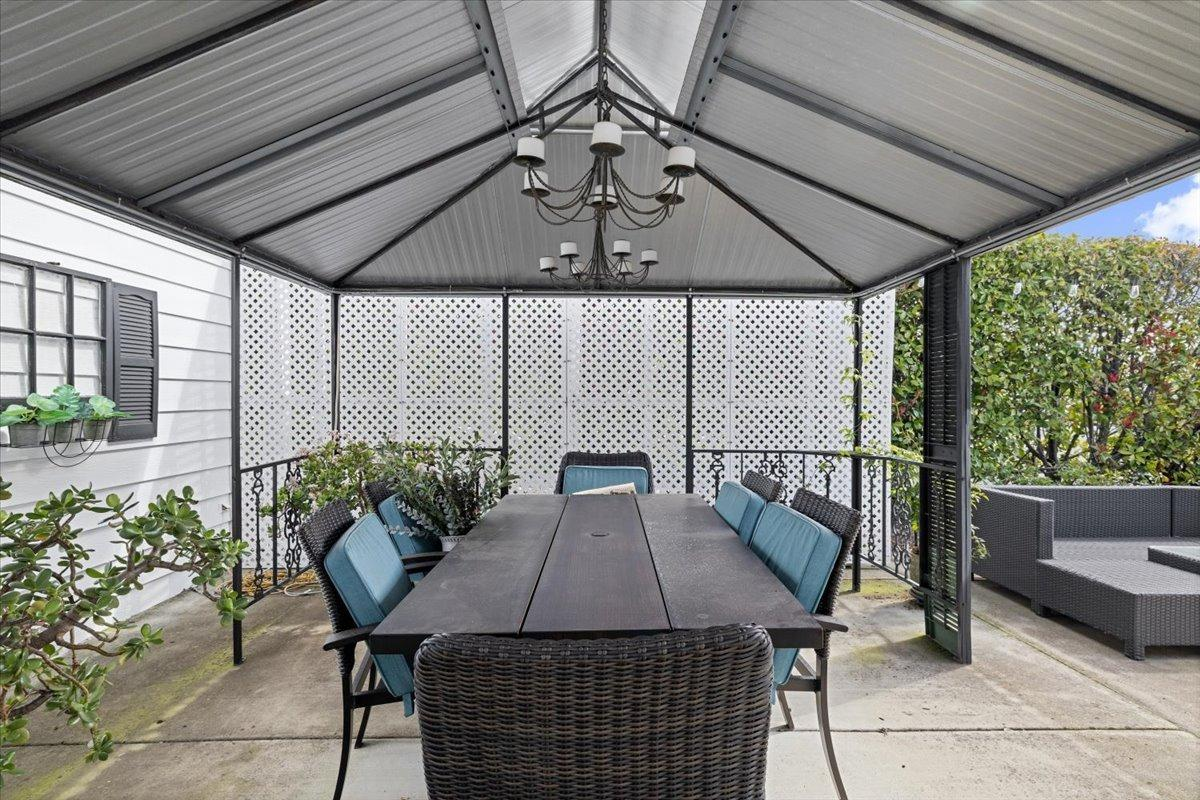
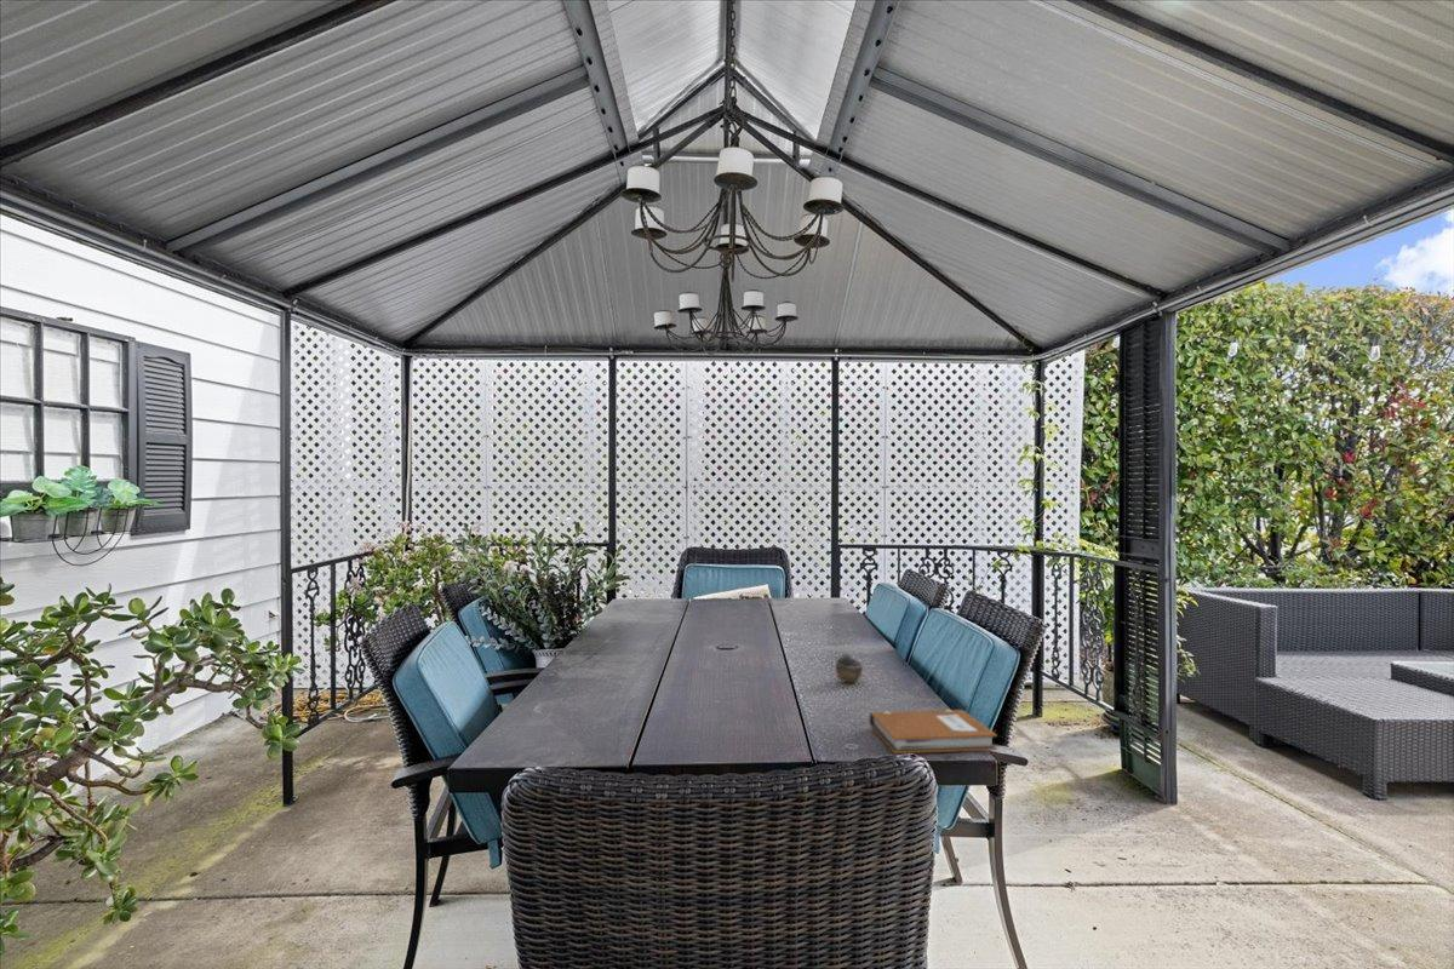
+ cup (849, 667)
+ notebook (932, 729)
